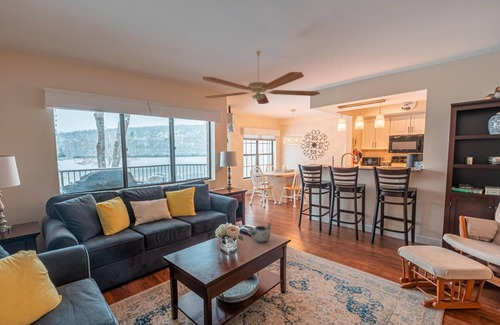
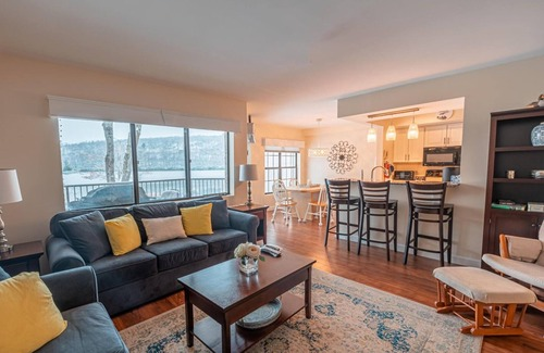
- decorative bowl (260, 232)
- ceiling fan (258, 77)
